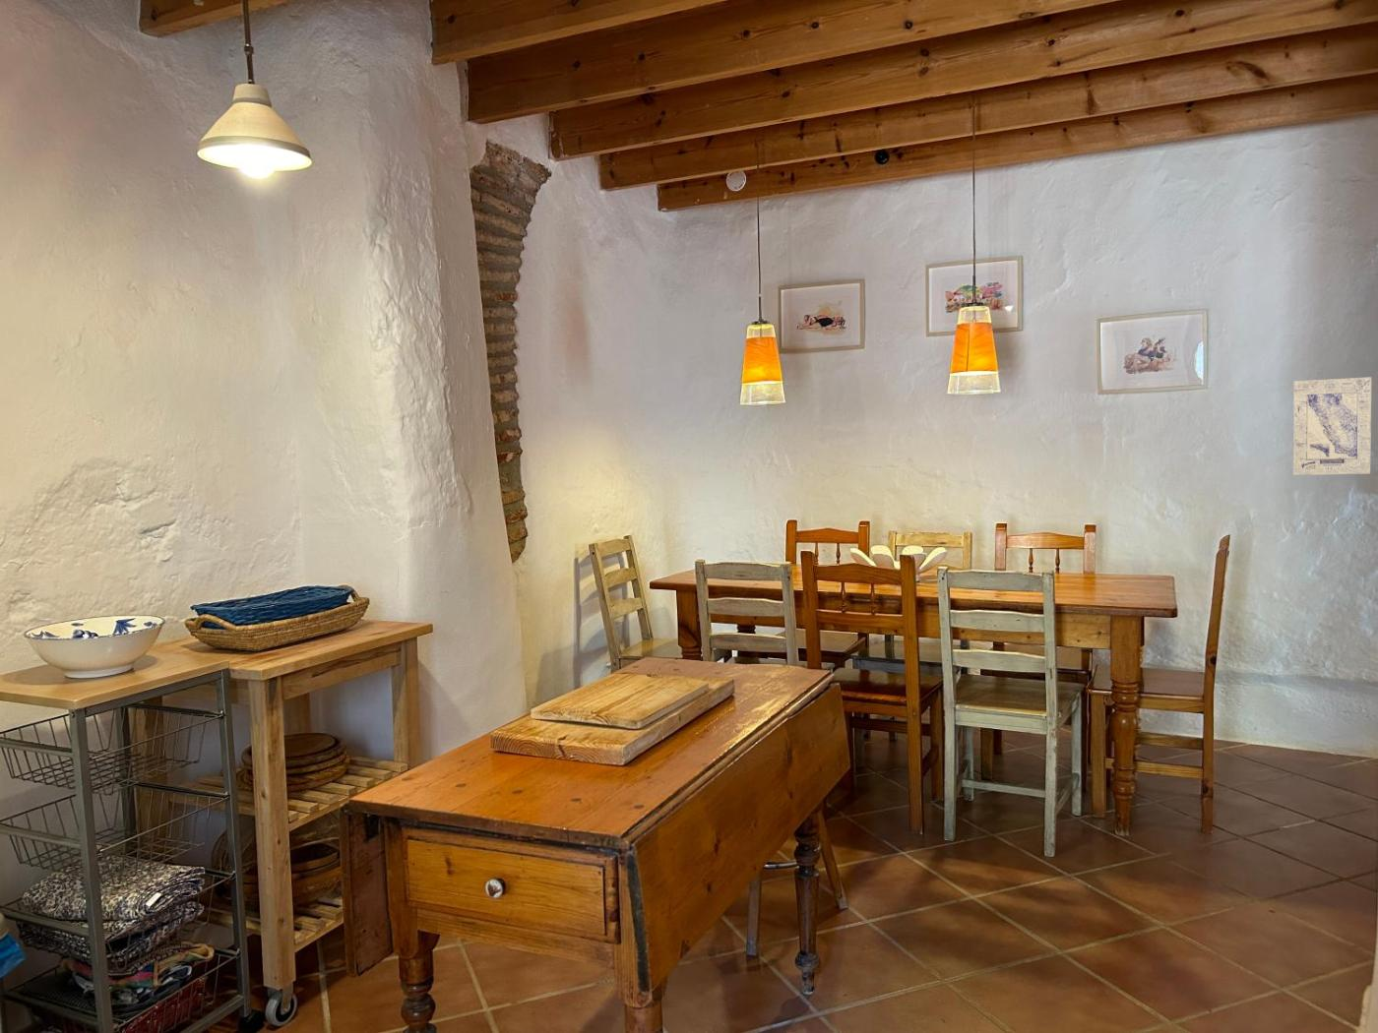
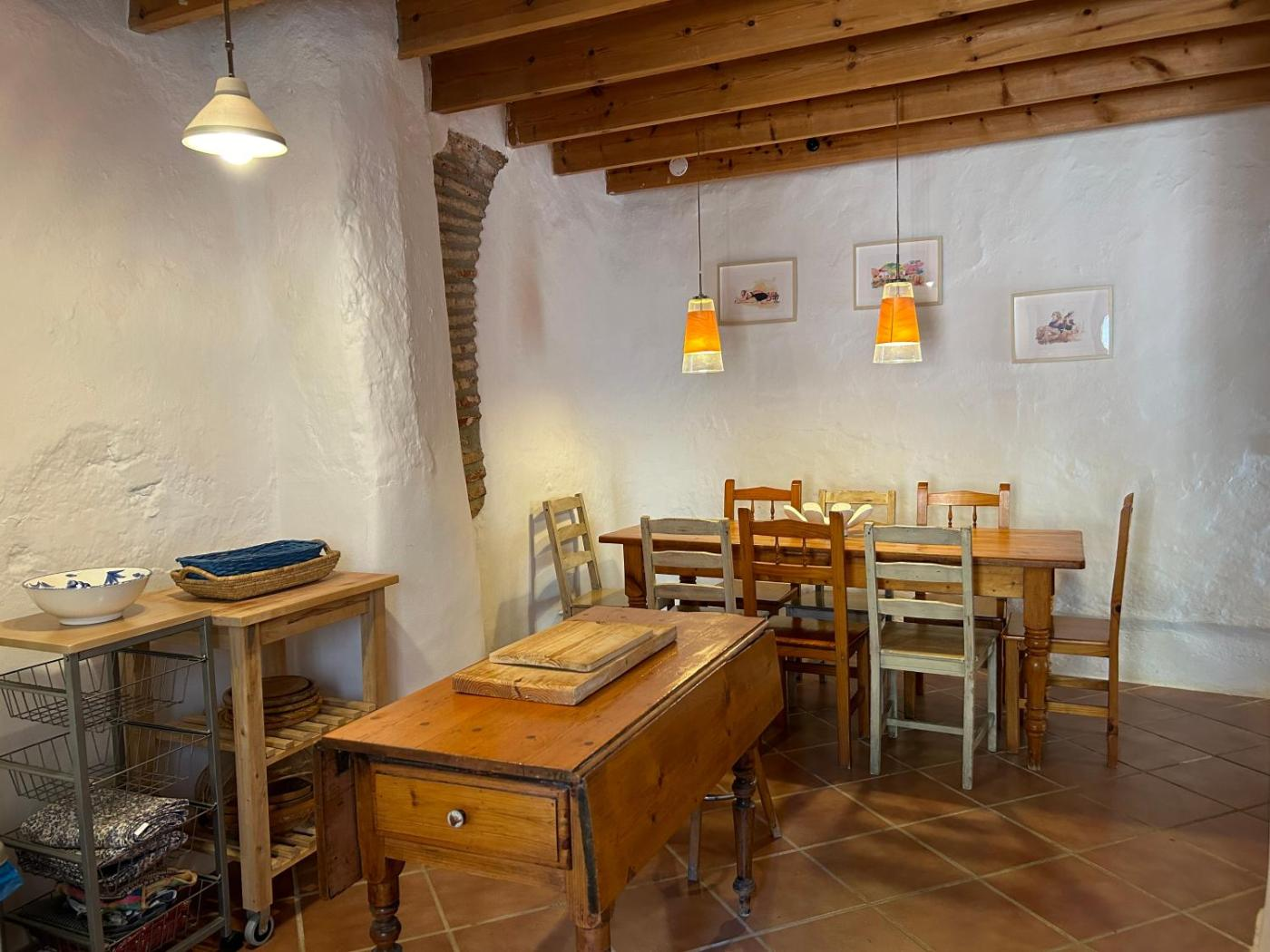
- wall art (1330, 426)
